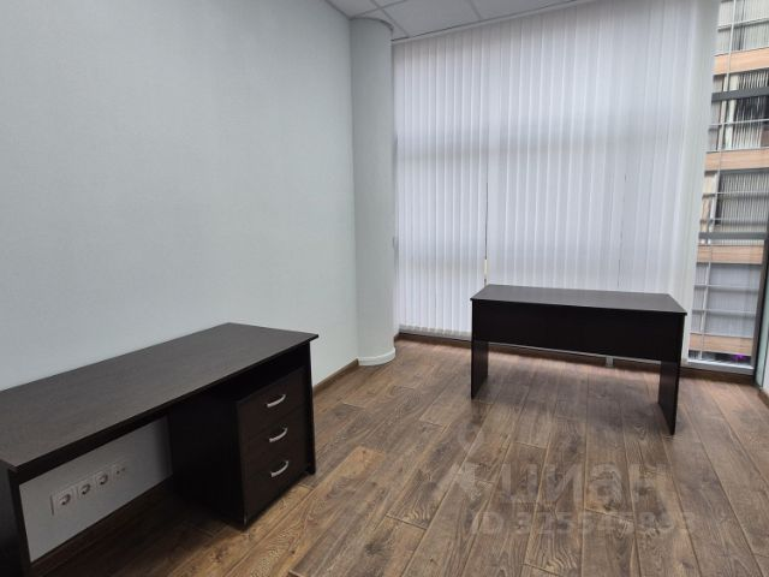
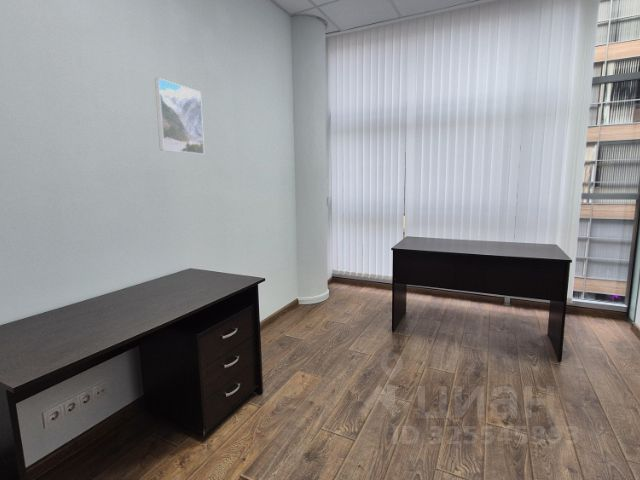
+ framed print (181, 119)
